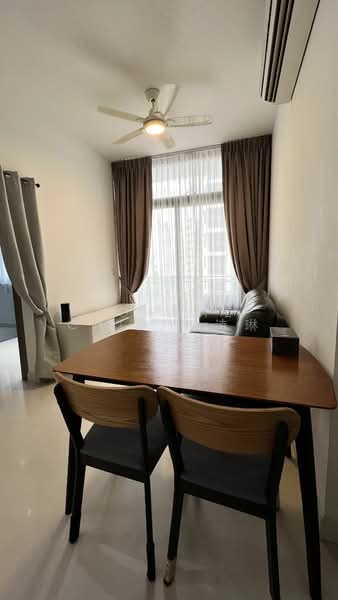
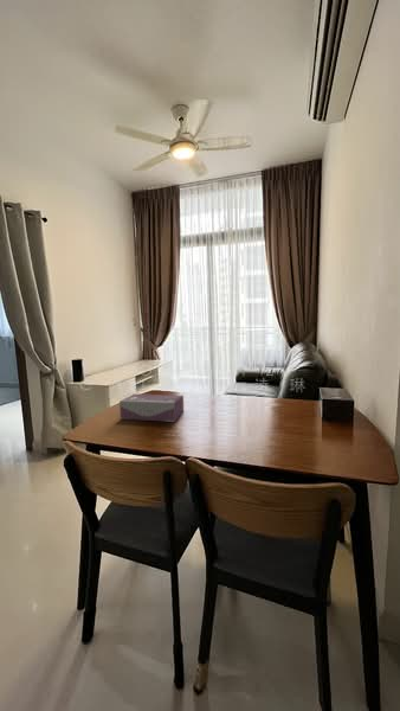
+ tissue box (153, 405)
